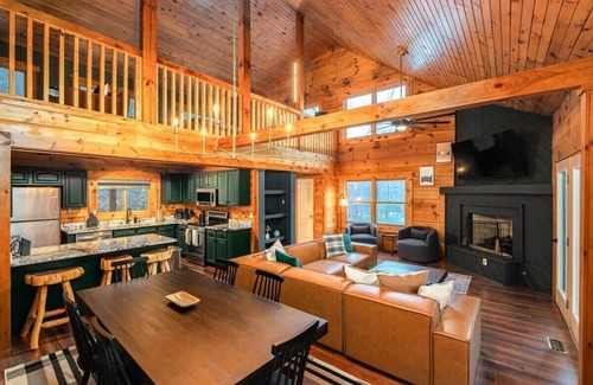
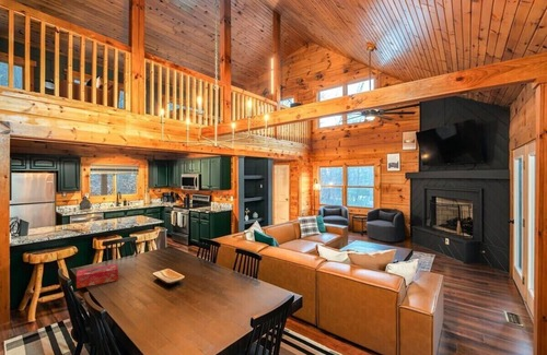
+ tissue box (97, 275)
